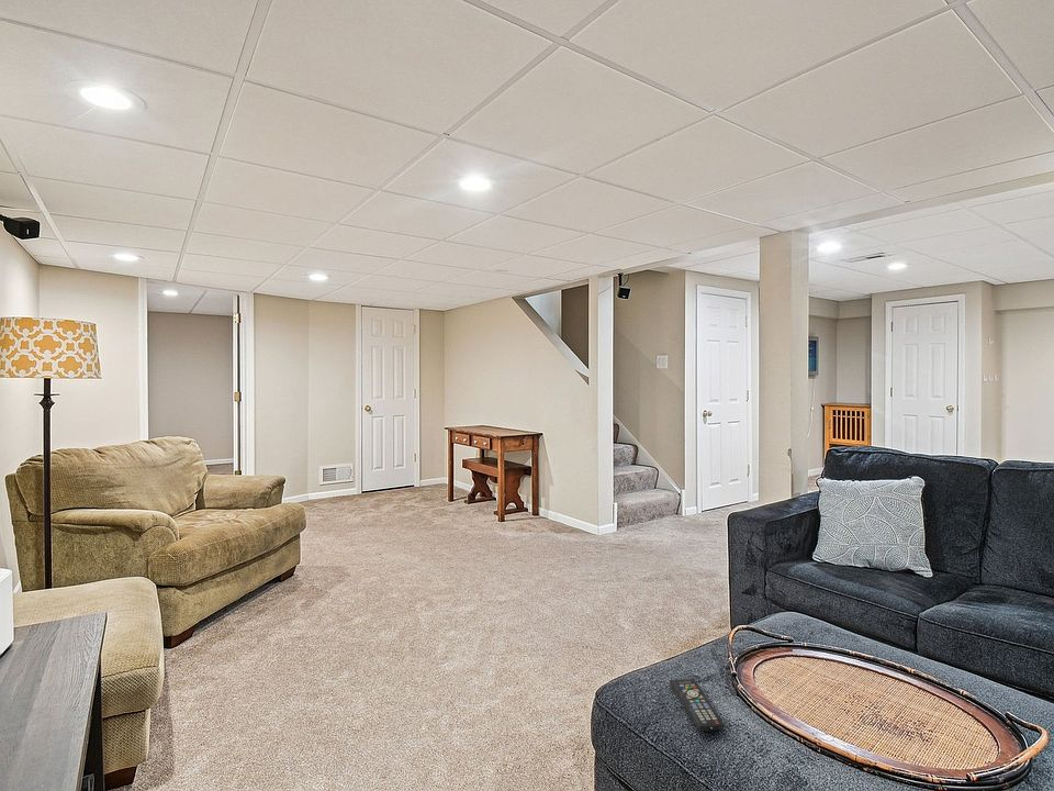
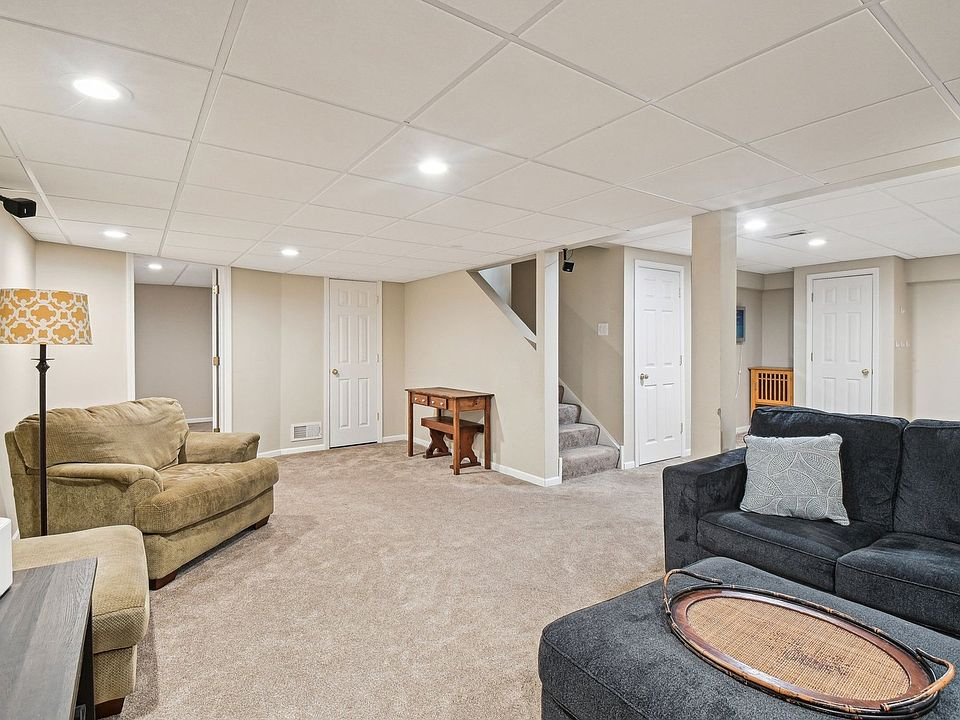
- remote control (694, 701)
